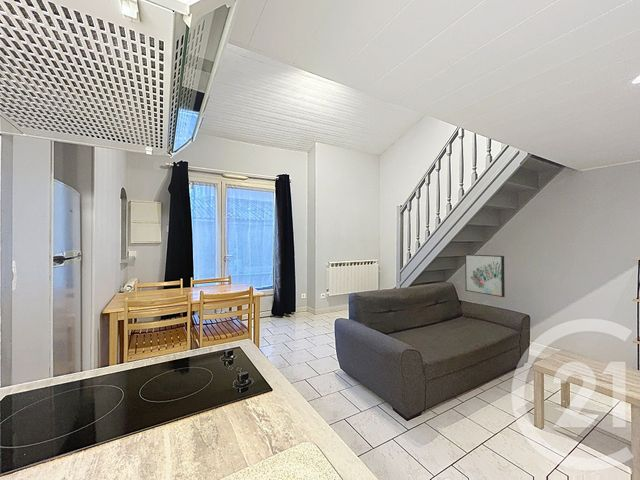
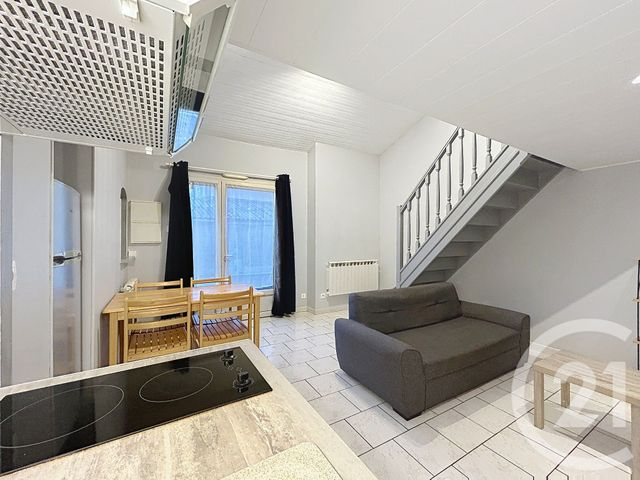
- wall art (483, 274)
